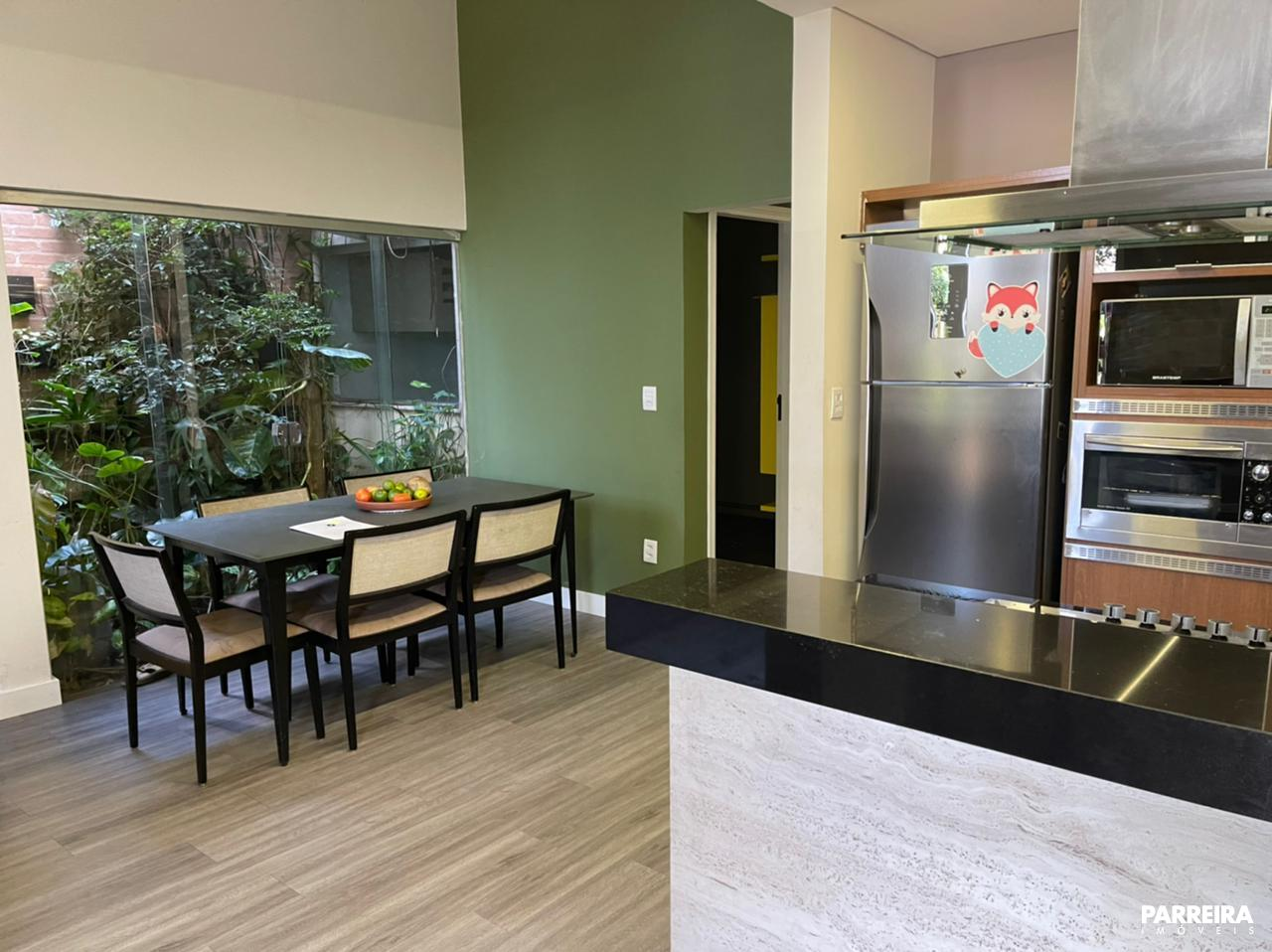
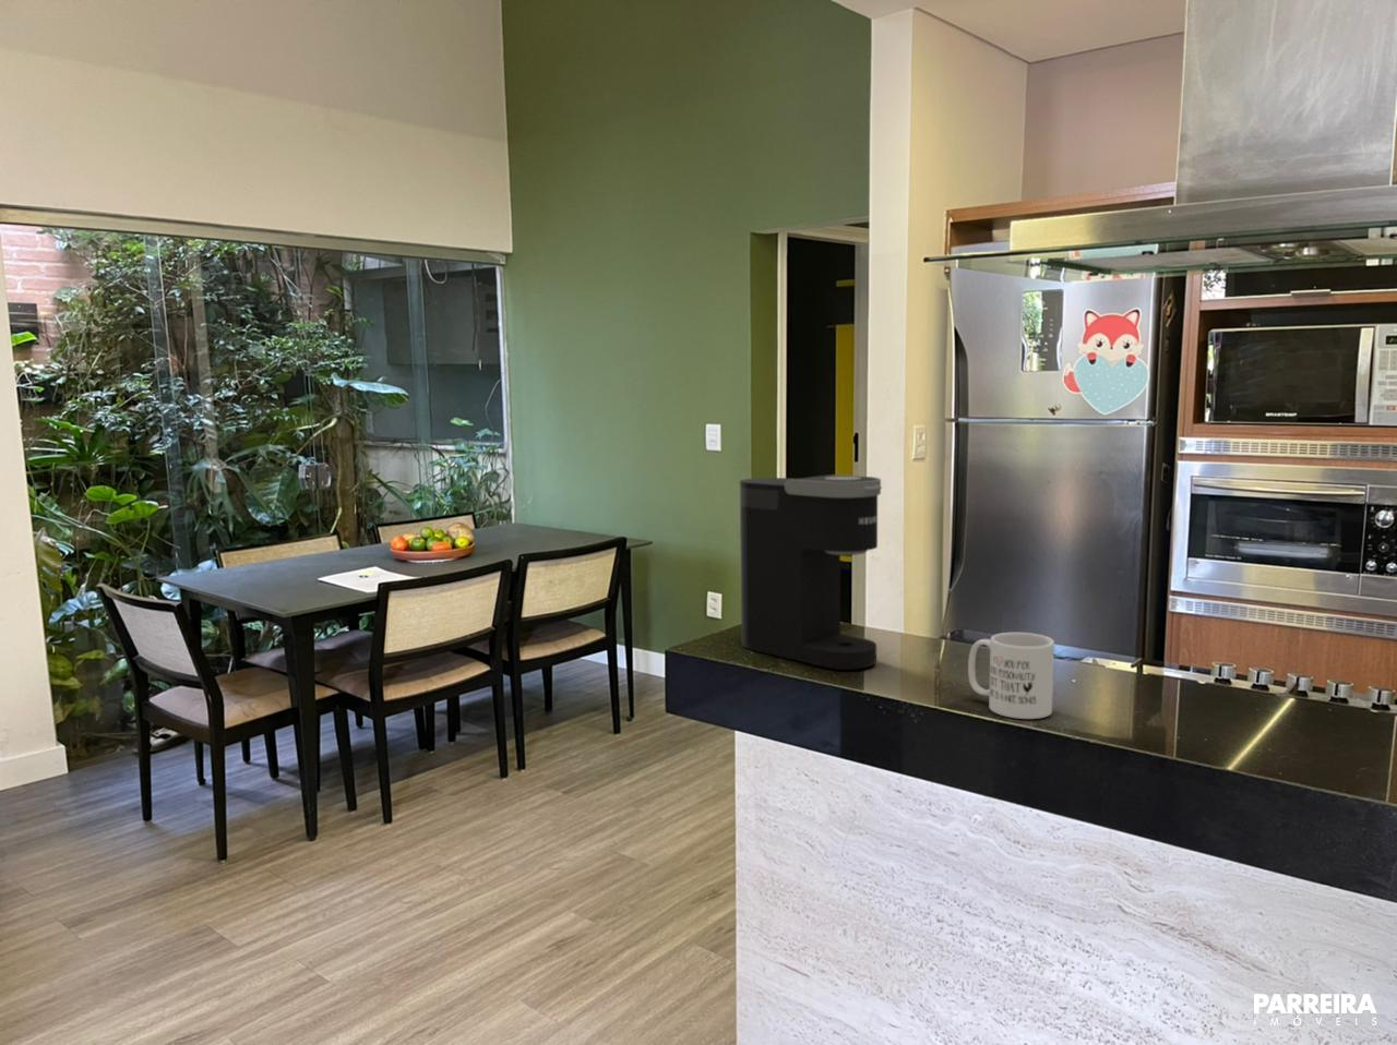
+ mug (1008, 672)
+ coffee maker (807, 565)
